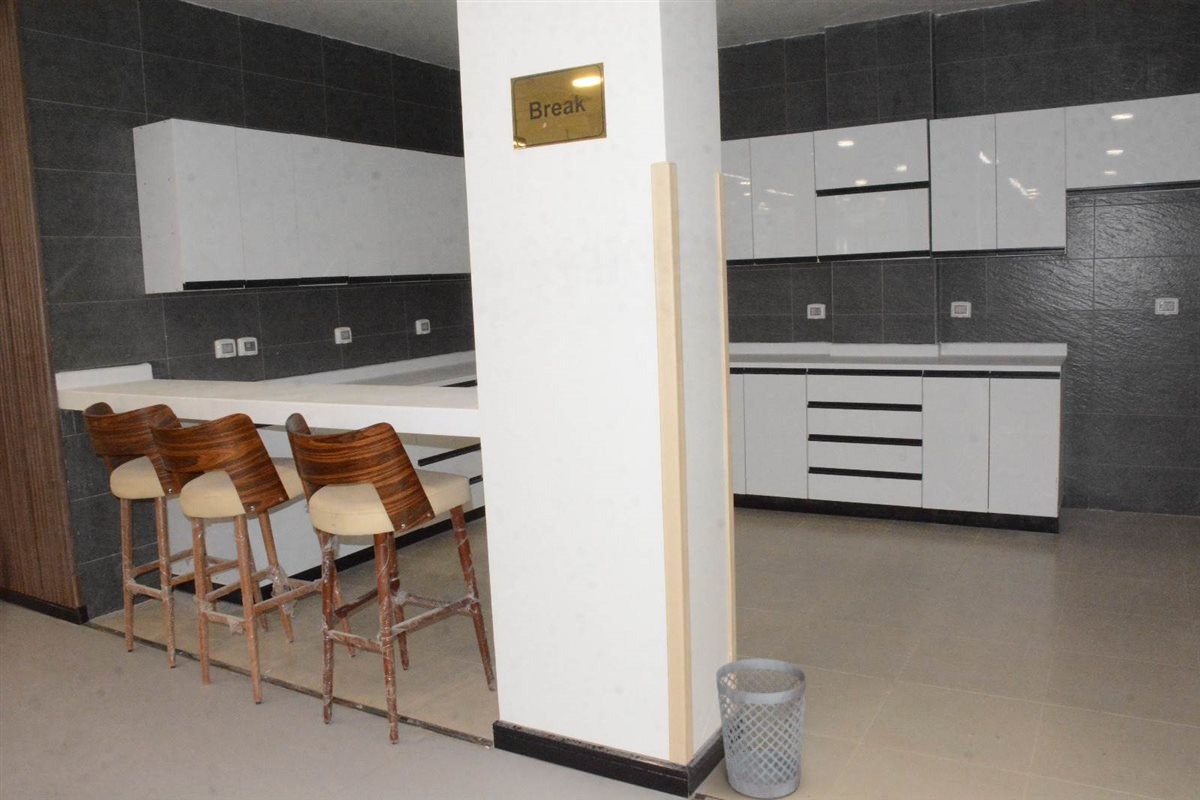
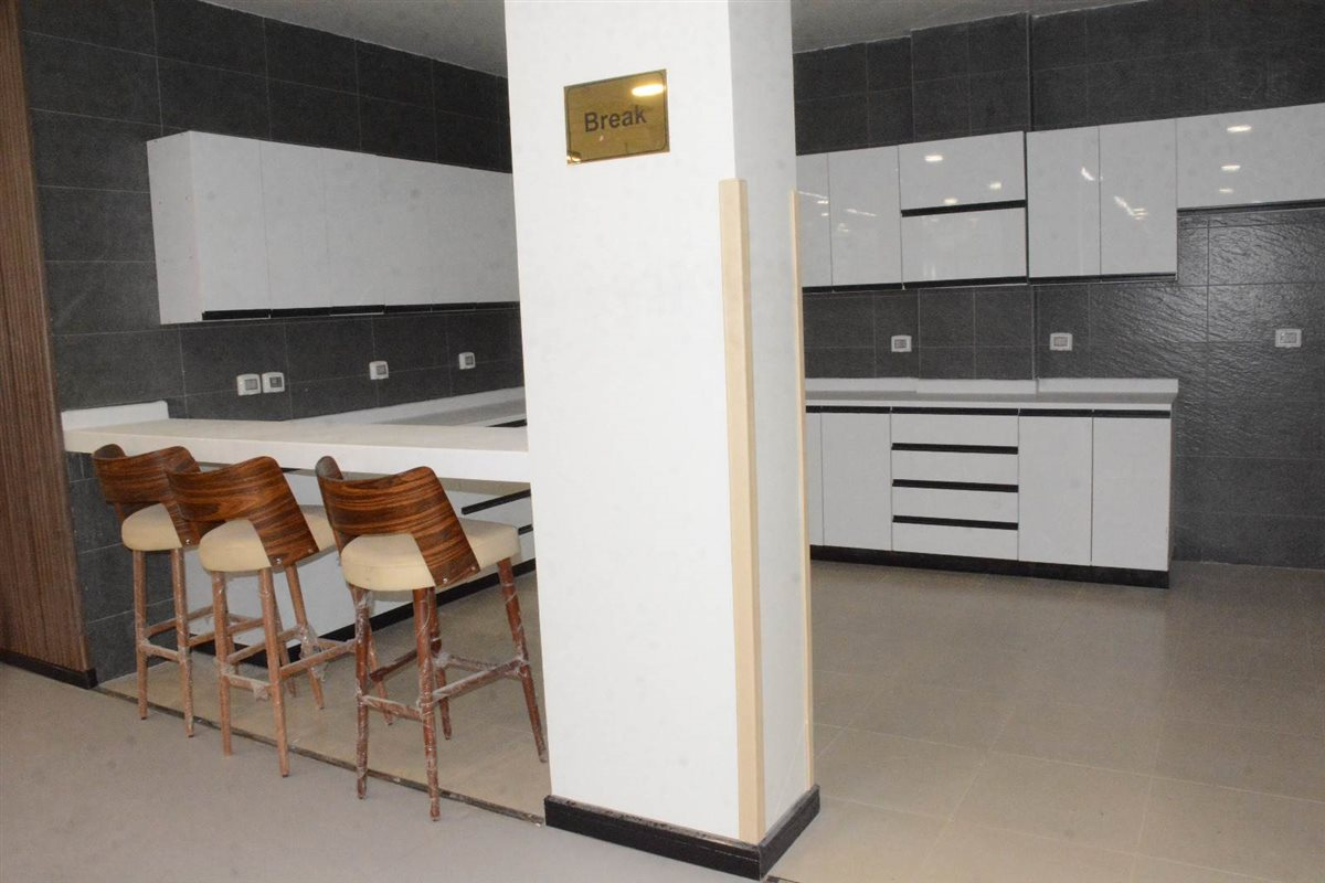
- wastebasket (762, 728)
